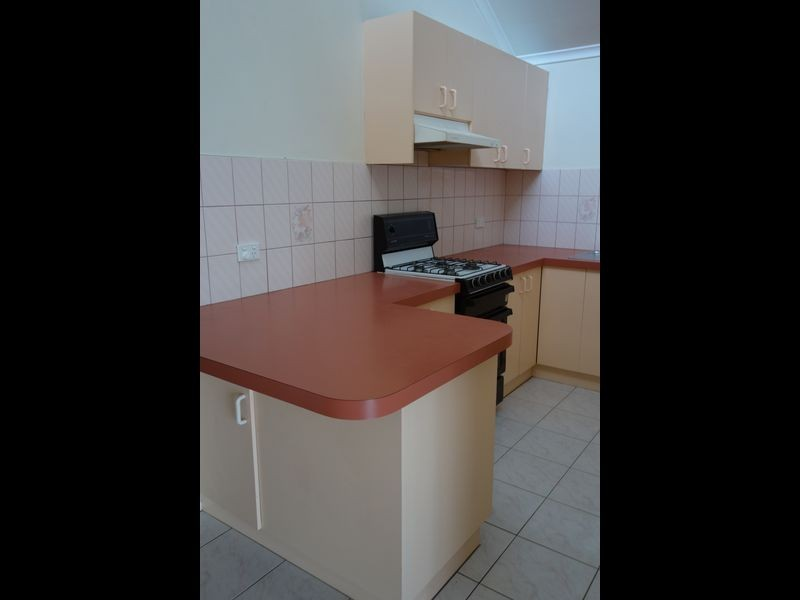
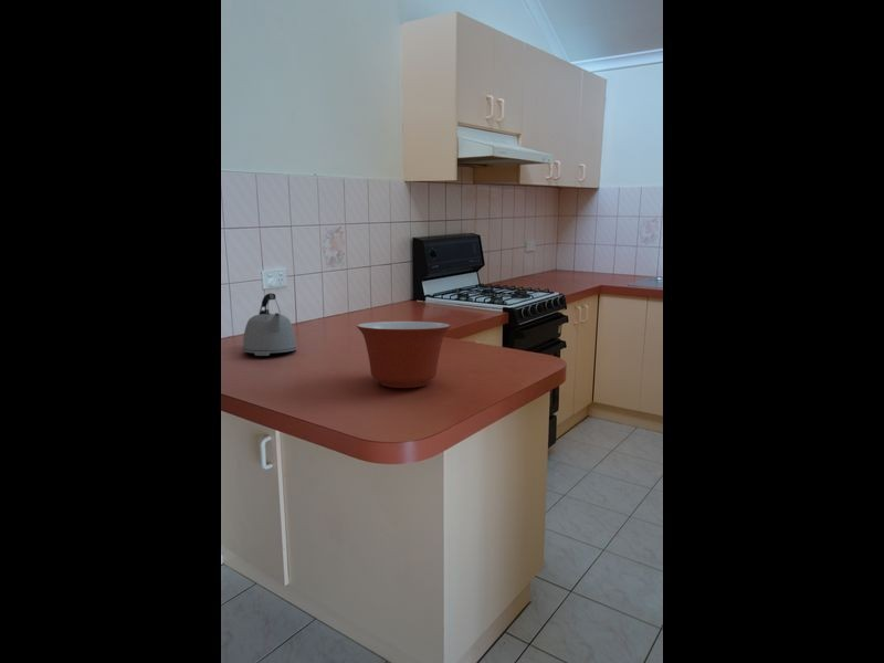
+ mixing bowl (403, 354)
+ kettle (269, 323)
